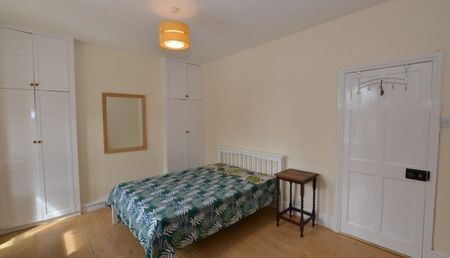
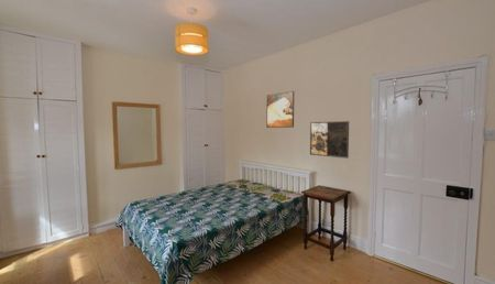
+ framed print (328, 139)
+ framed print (279, 110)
